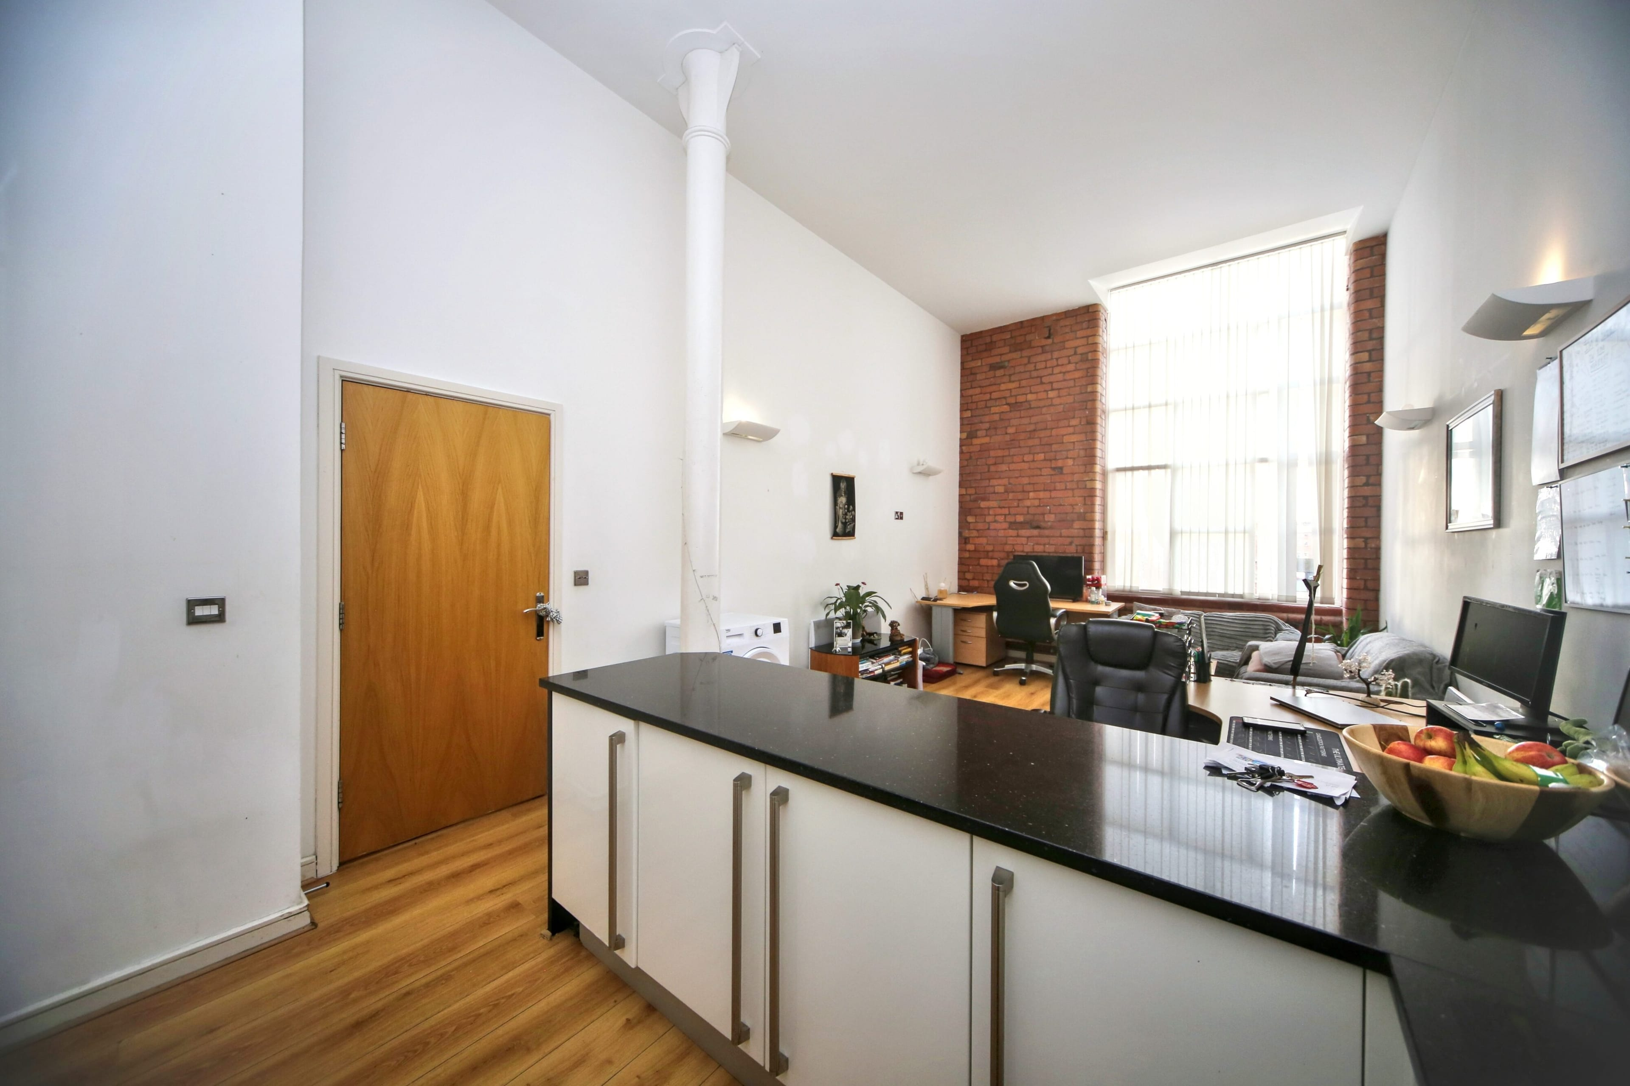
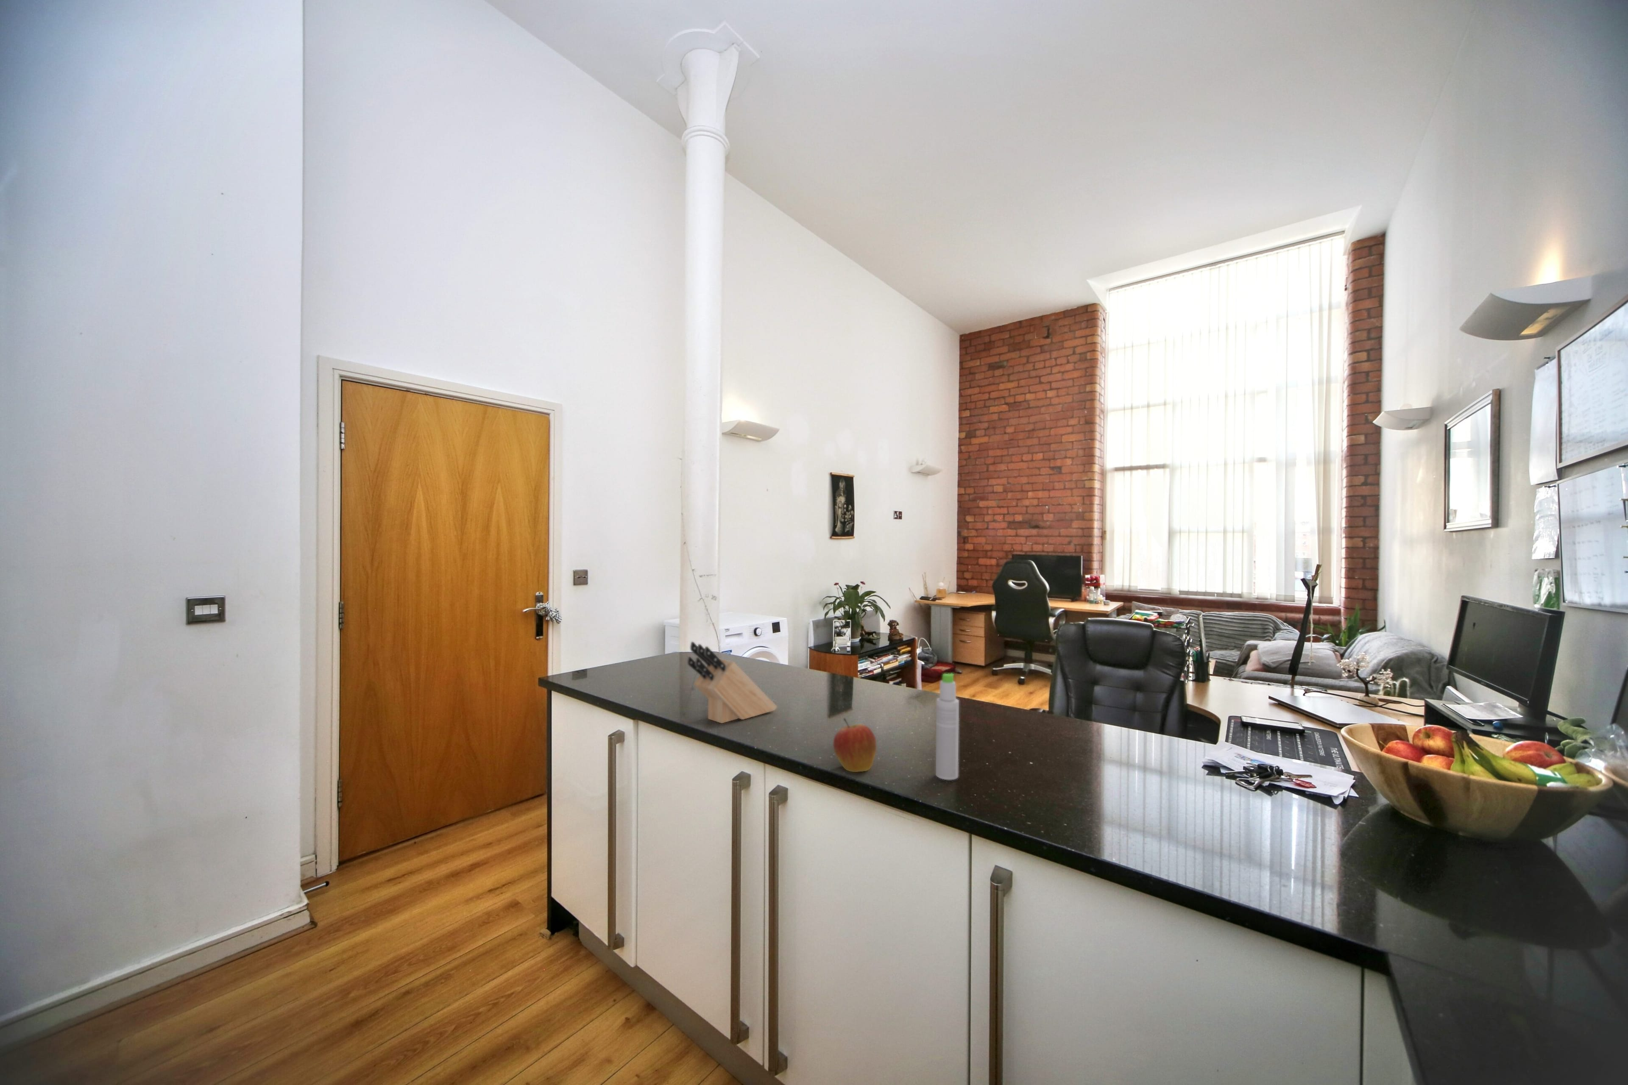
+ bottle (947, 725)
+ knife block (732, 677)
+ apple (854, 744)
